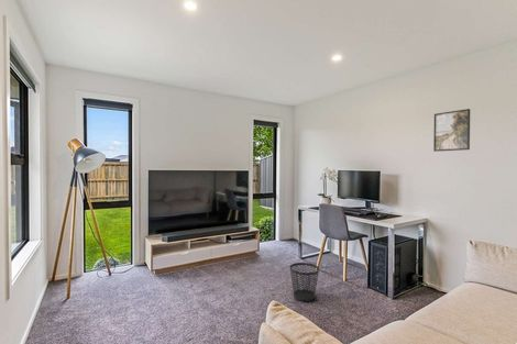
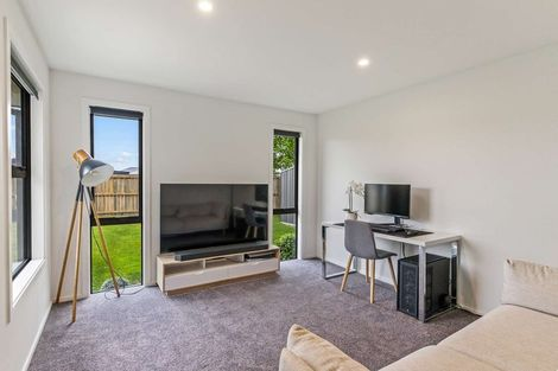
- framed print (451, 131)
- wastebasket (304, 281)
